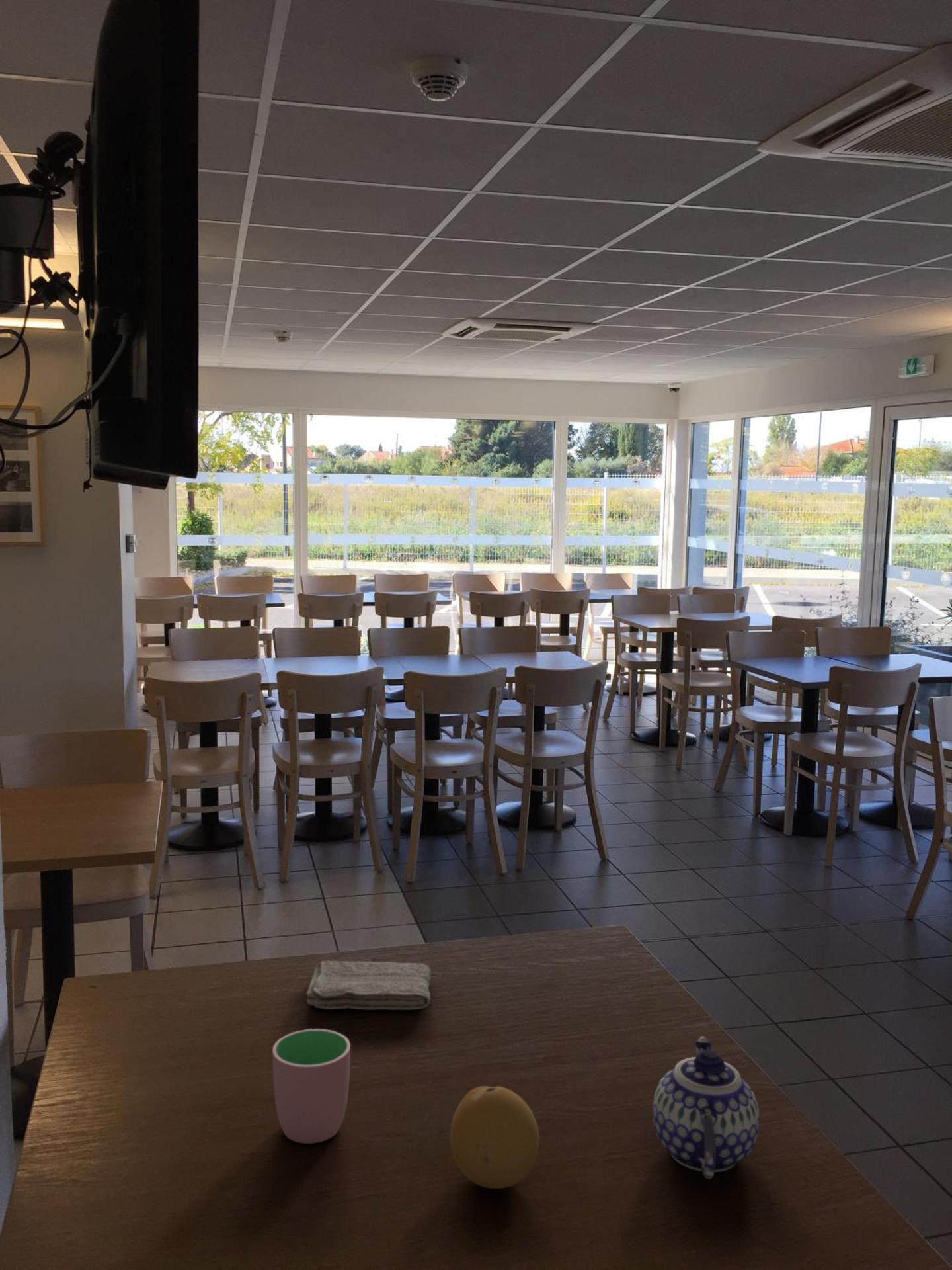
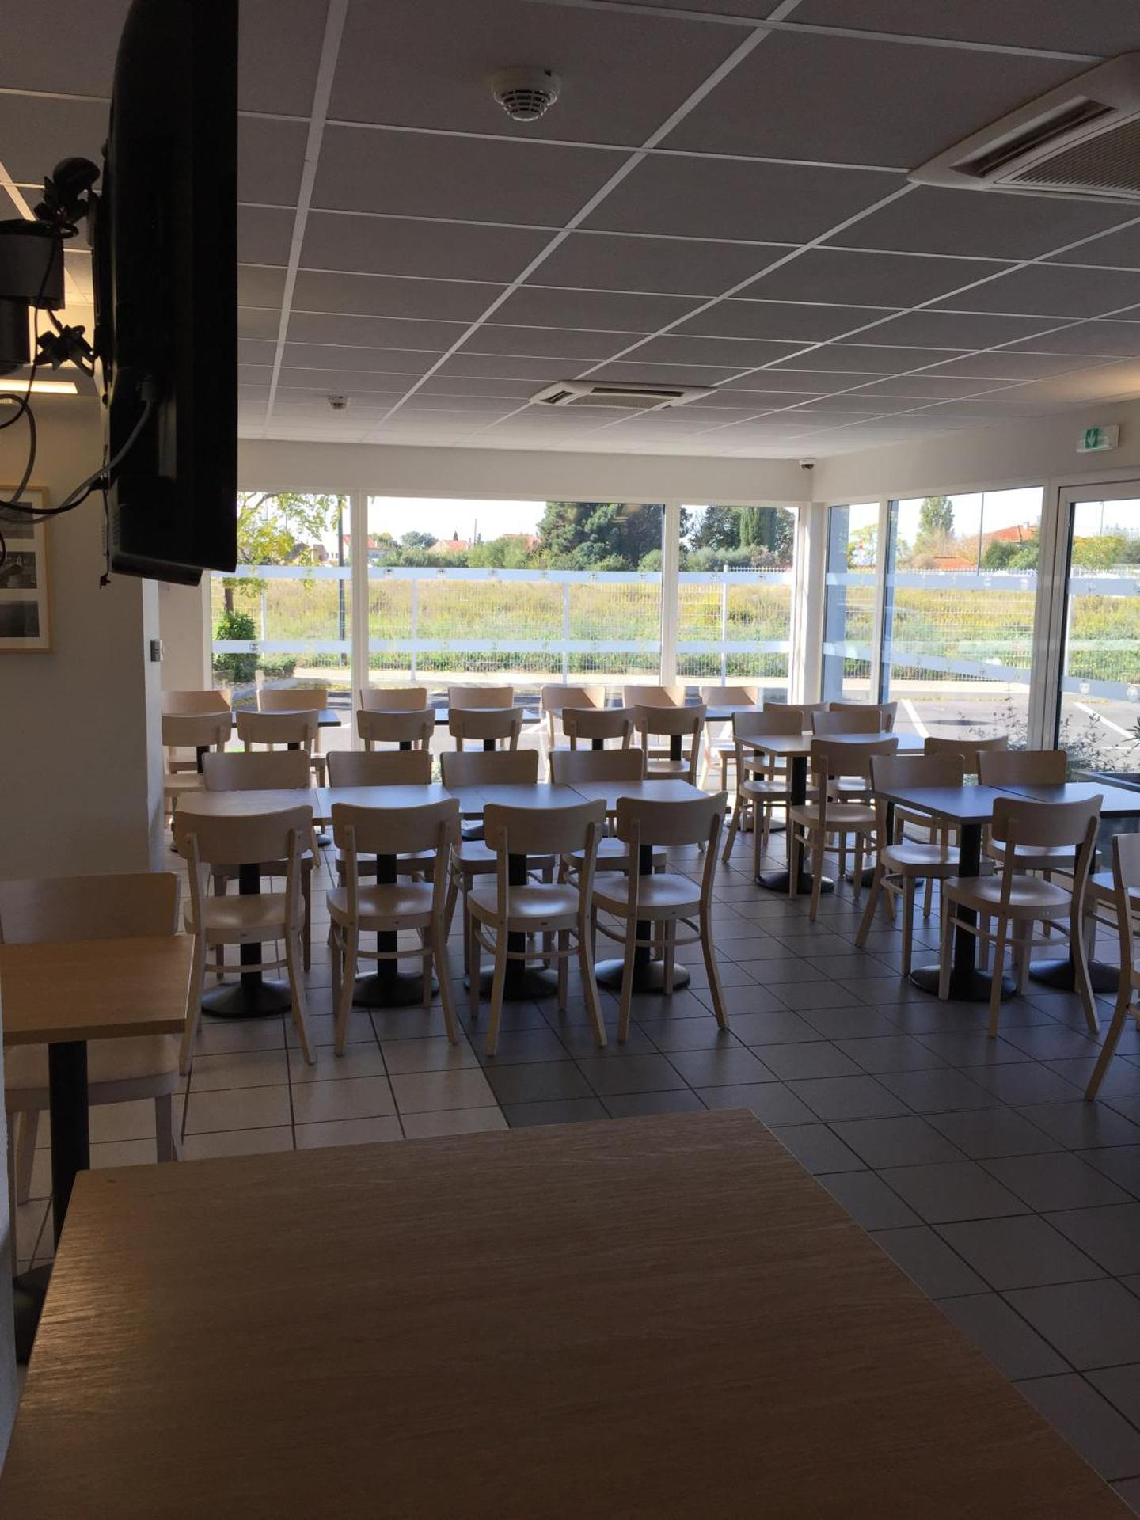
- washcloth (370, 983)
- cup (313, 1080)
- fruit (493, 1136)
- teapot (705, 1101)
